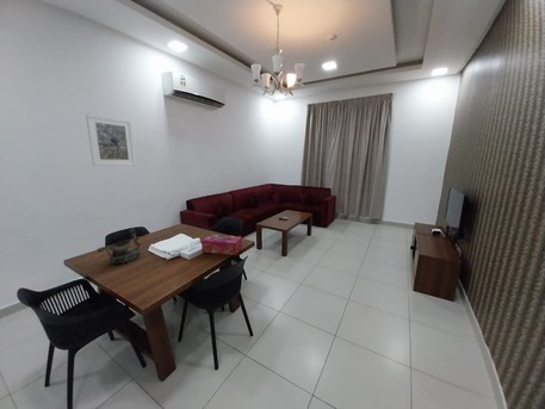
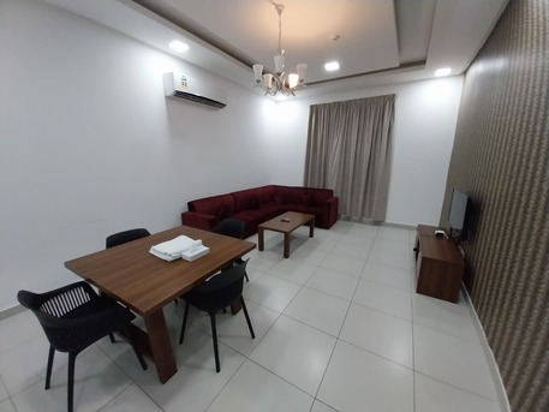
- decorative bowl (120, 246)
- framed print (112, 142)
- tissue box (222, 243)
